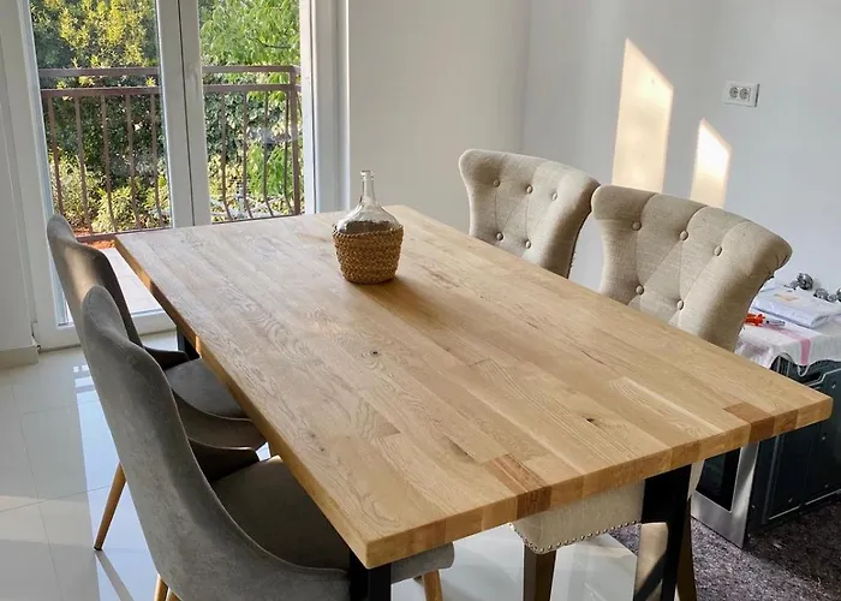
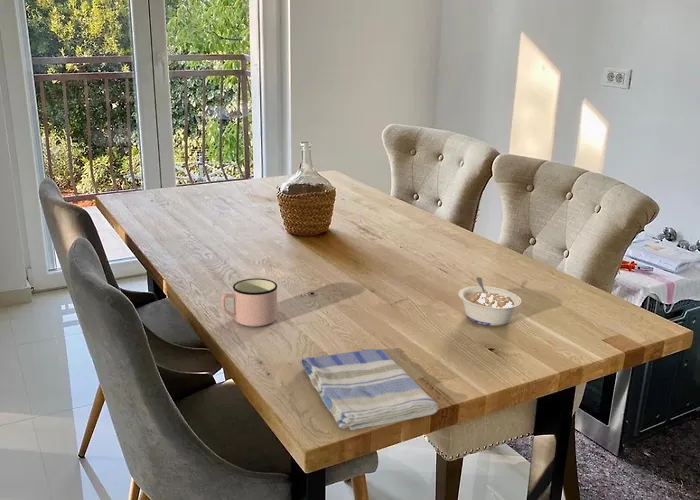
+ mug (249, 303)
+ dish towel (365, 383)
+ legume (486, 304)
